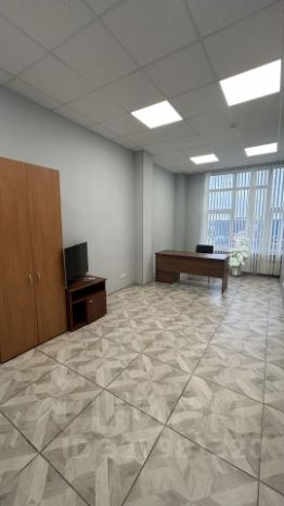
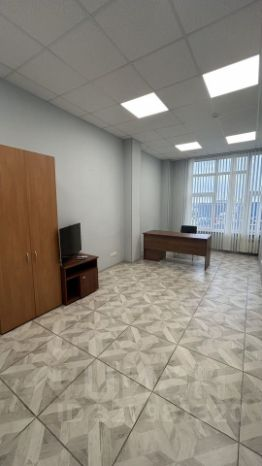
- indoor plant (236, 254)
